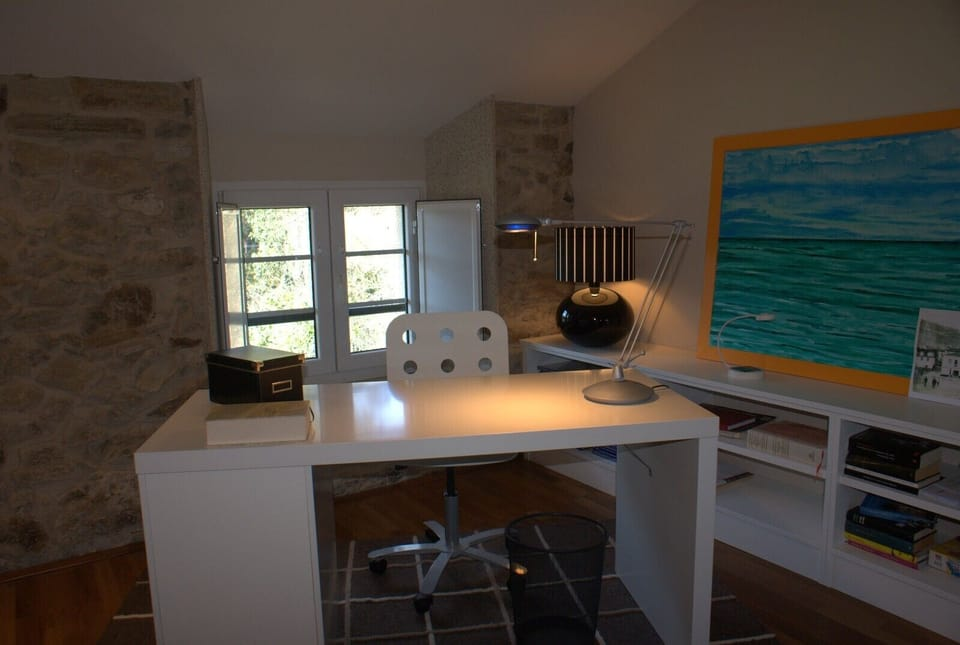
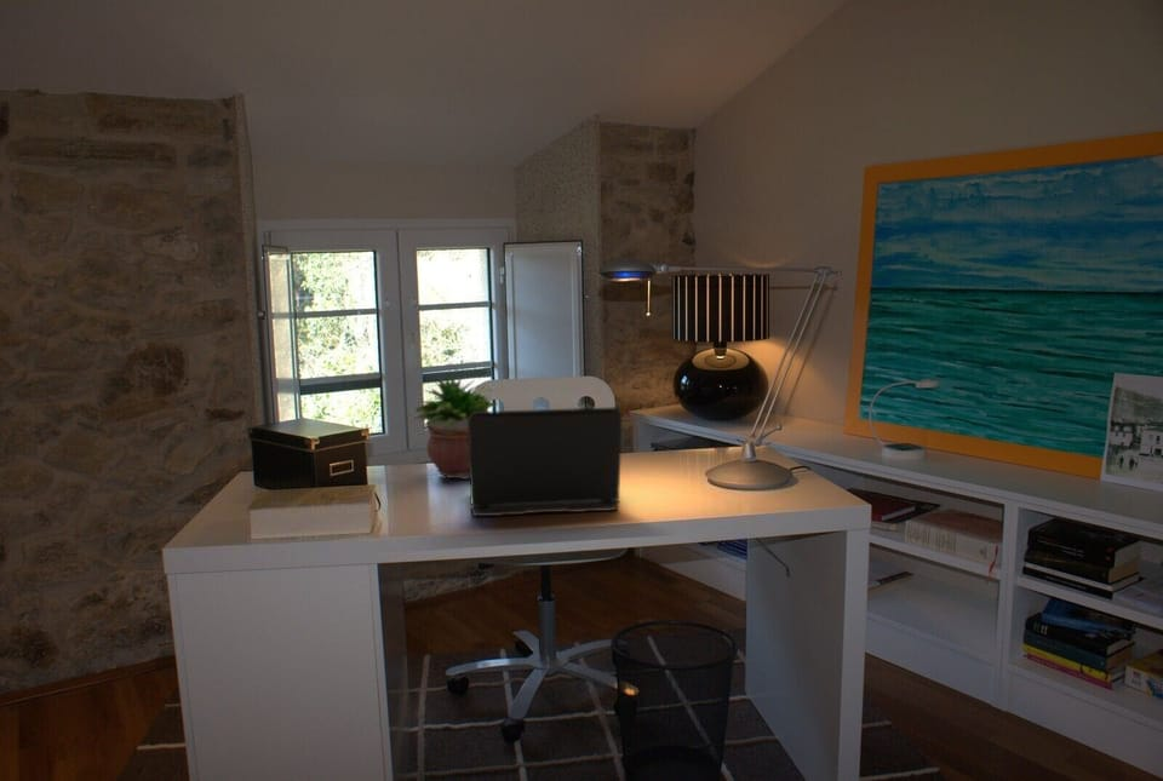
+ potted plant (457, 424)
+ laptop computer (542, 452)
